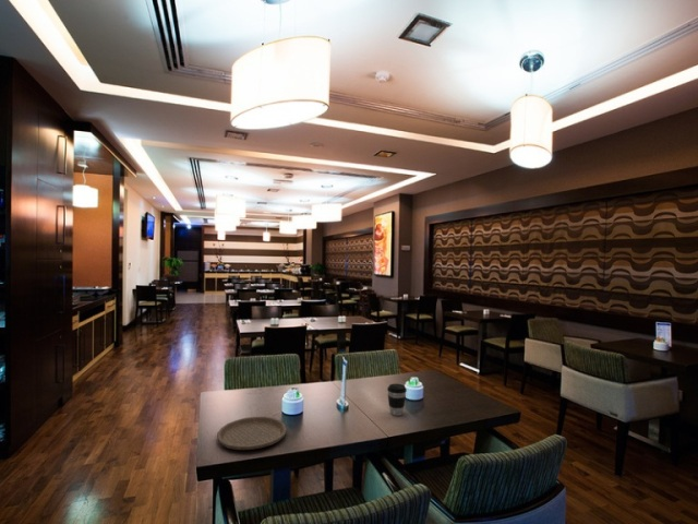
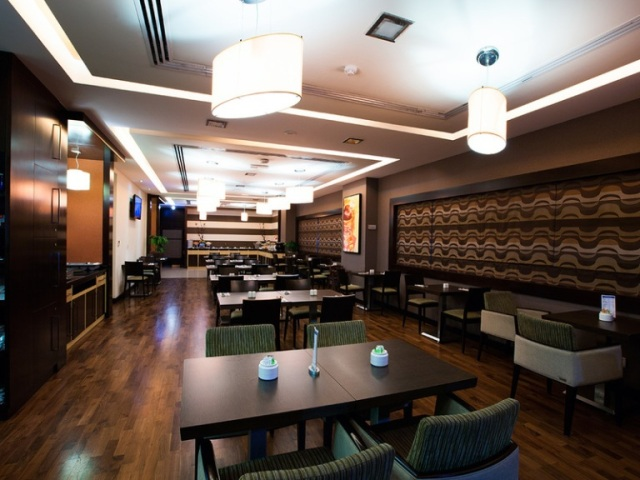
- coffee cup (396, 400)
- plate (252, 432)
